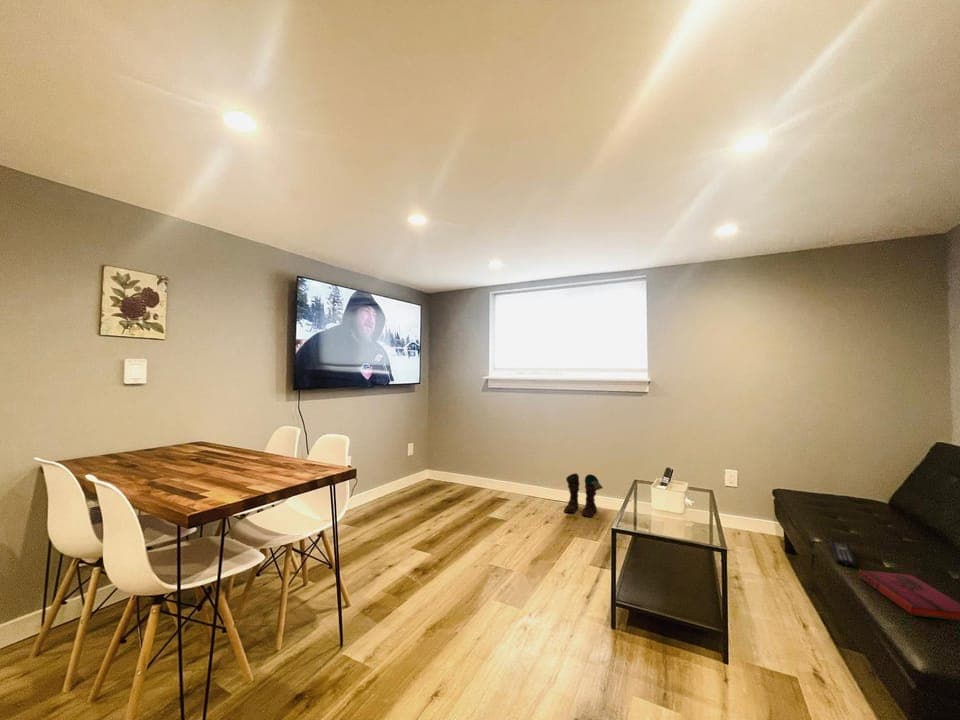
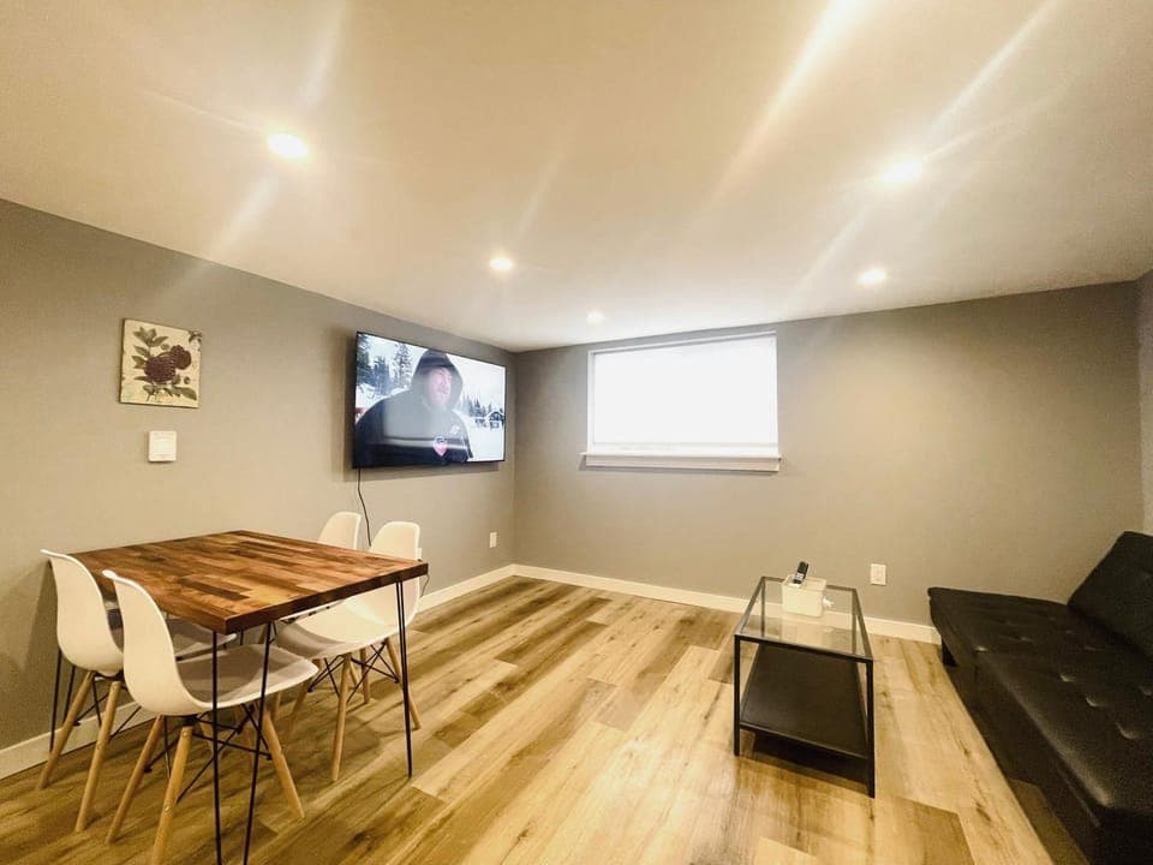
- boots (585, 491)
- hardback book (911, 593)
- remote control (842, 552)
